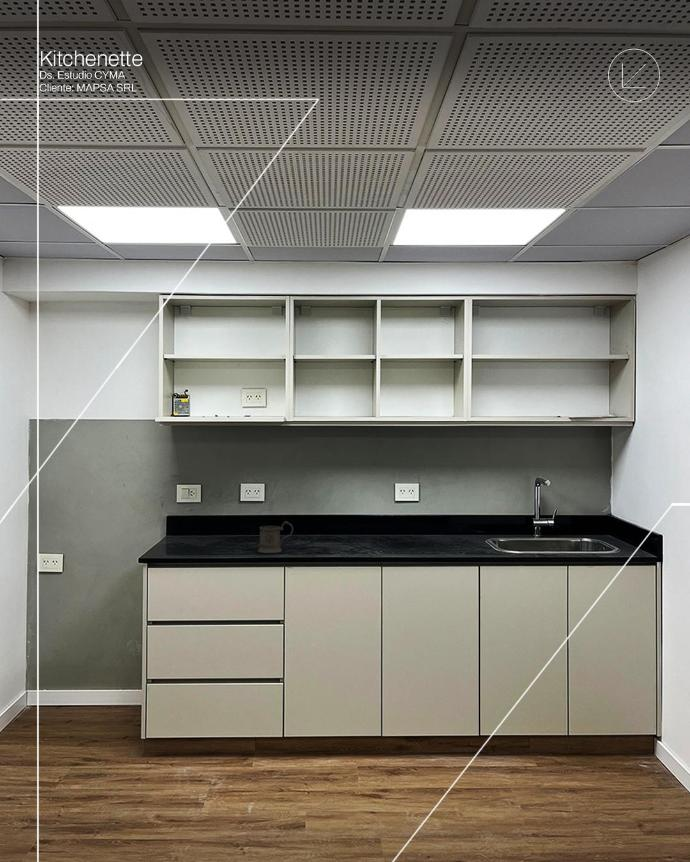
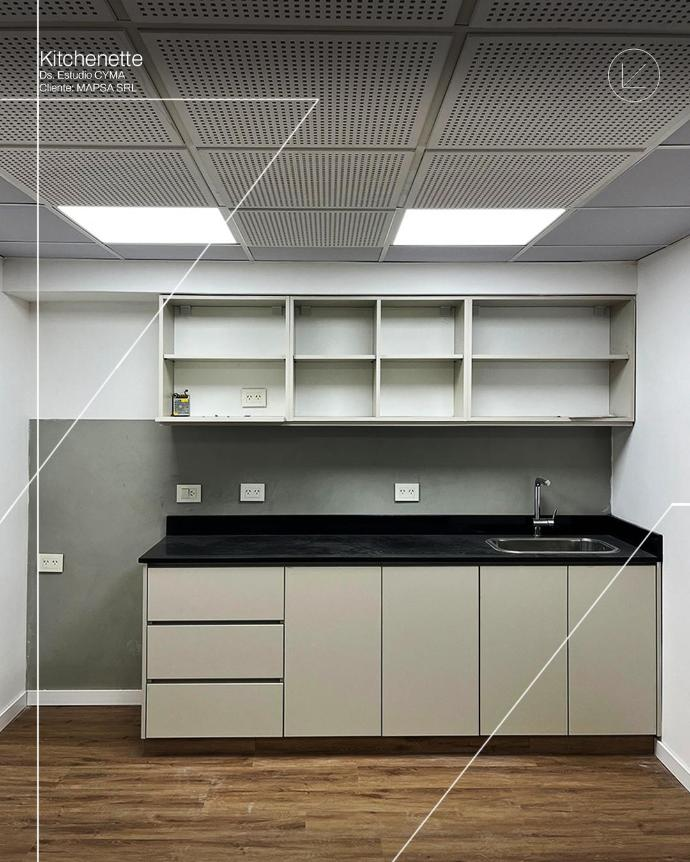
- mug (275, 536)
